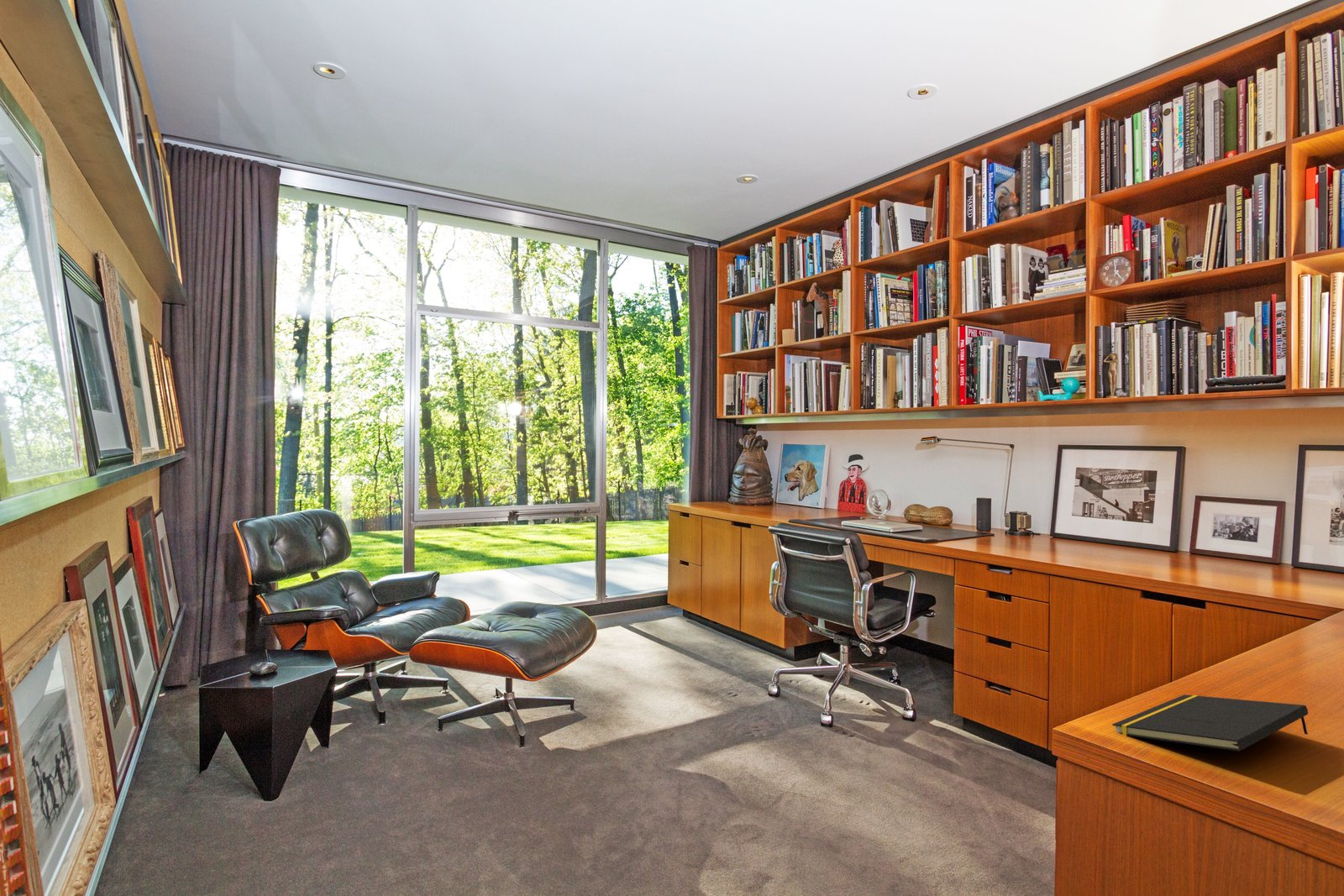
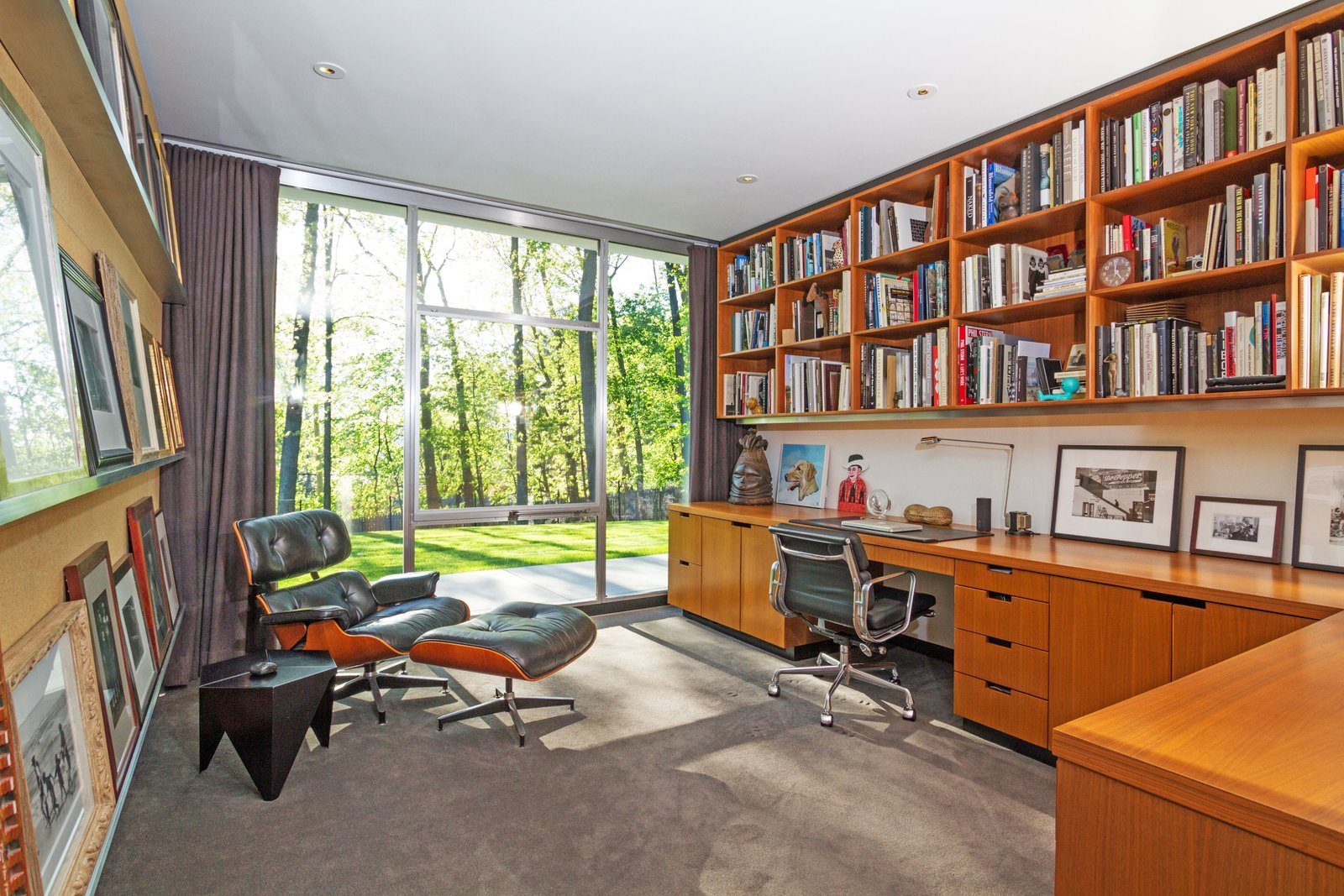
- notepad (1209, 720)
